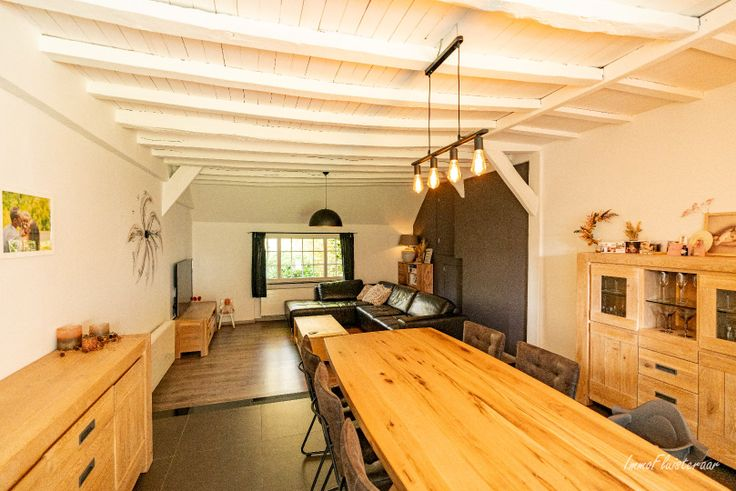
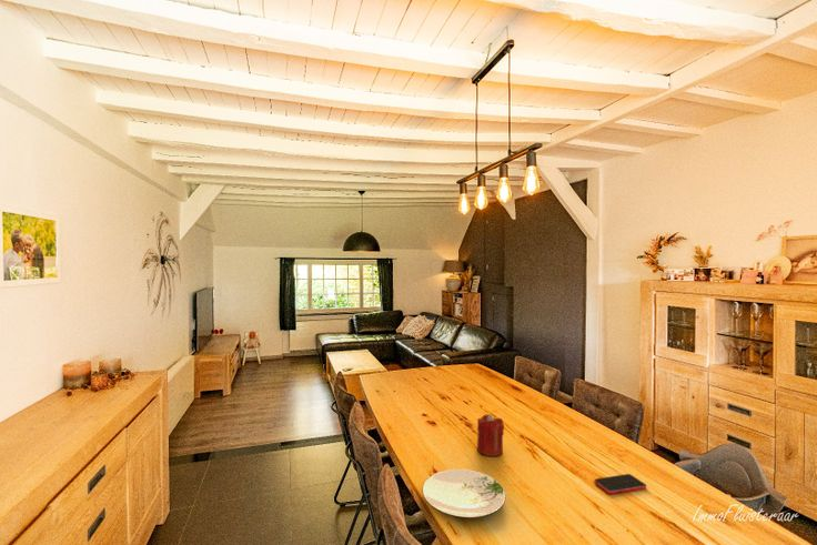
+ smartphone (619, 483)
+ candle (490, 432)
+ plate (463, 495)
